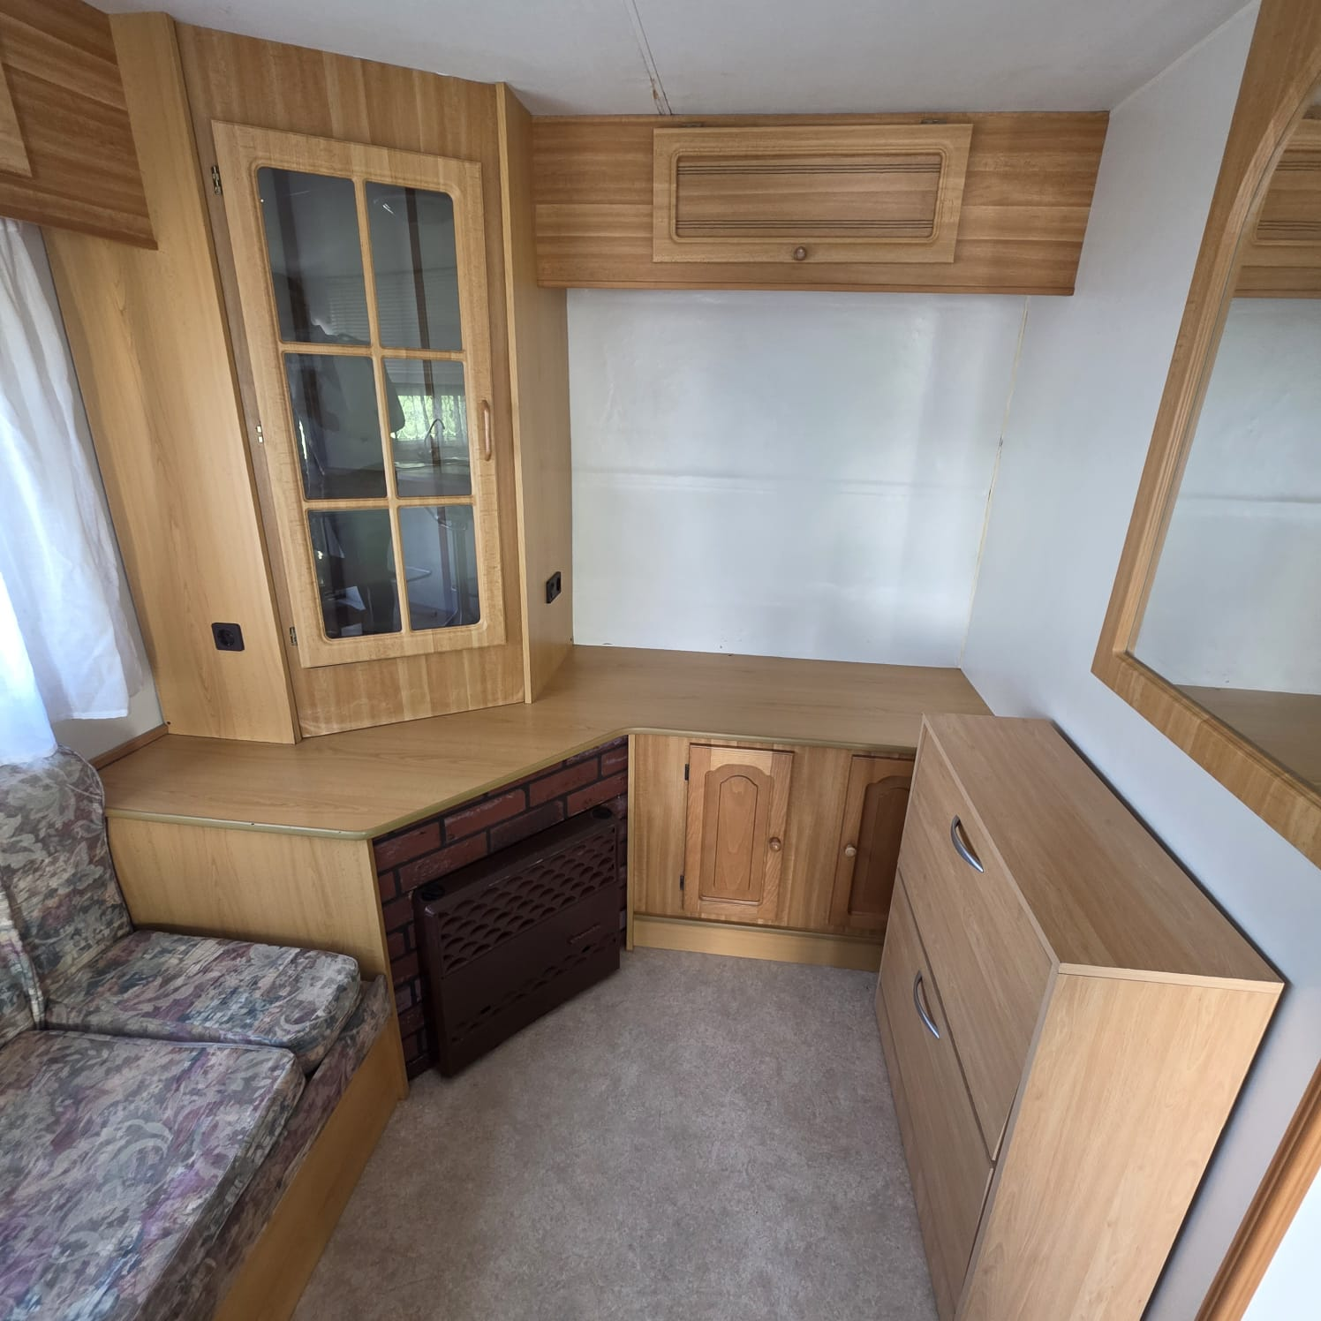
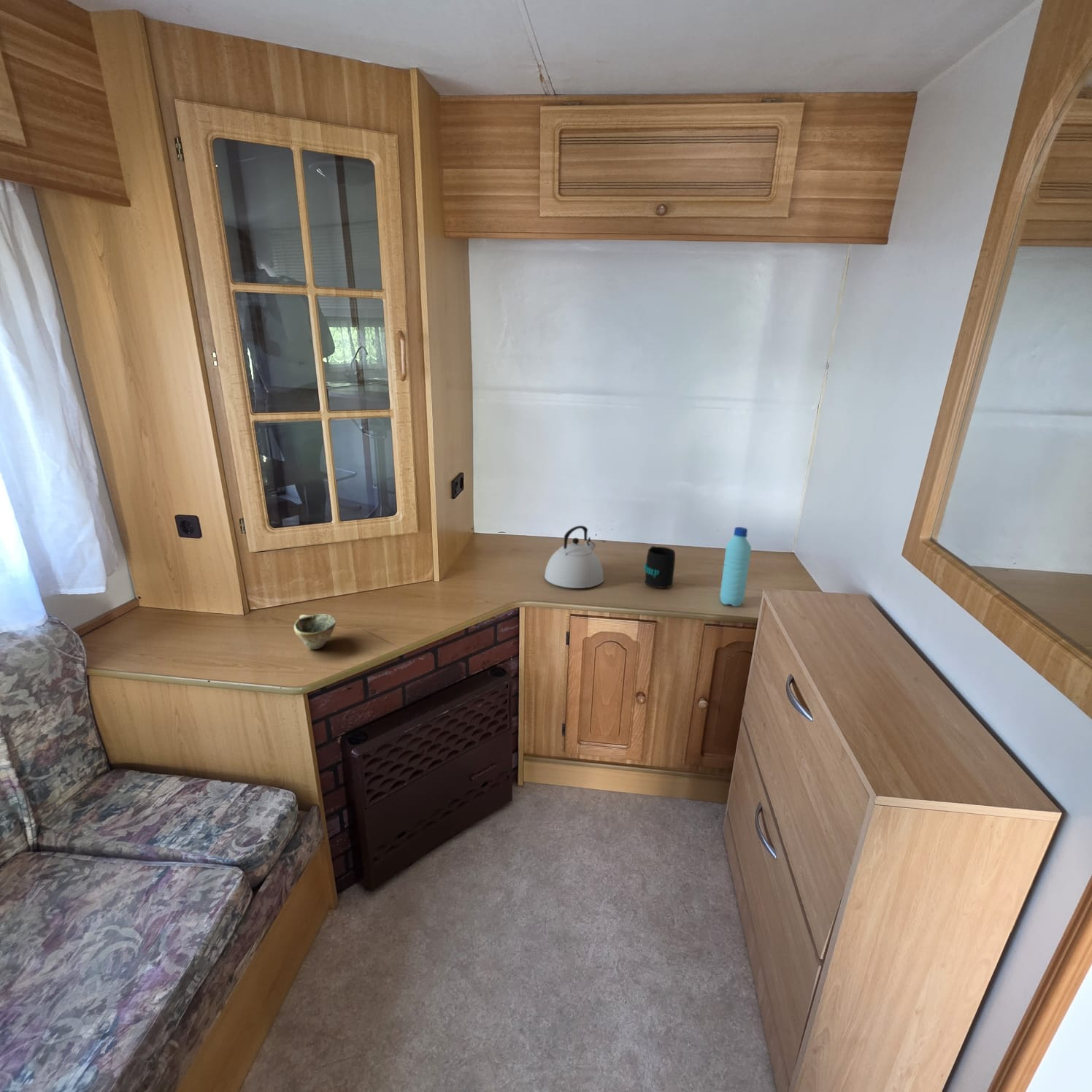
+ ceramic bowl (315, 634)
+ water bottle (736, 566)
+ mug (656, 565)
+ kettle (576, 552)
